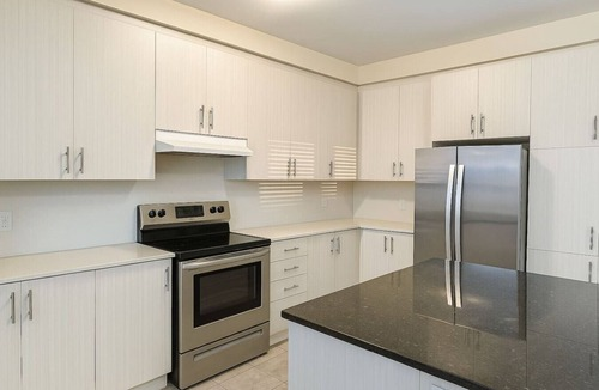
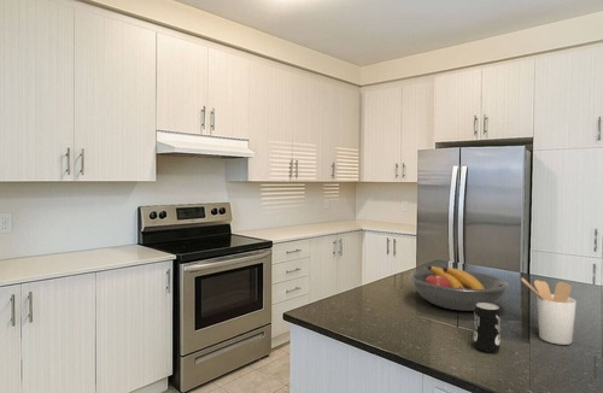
+ utensil holder (545, 307)
+ fruit bowl (456, 288)
+ beverage can (486, 327)
